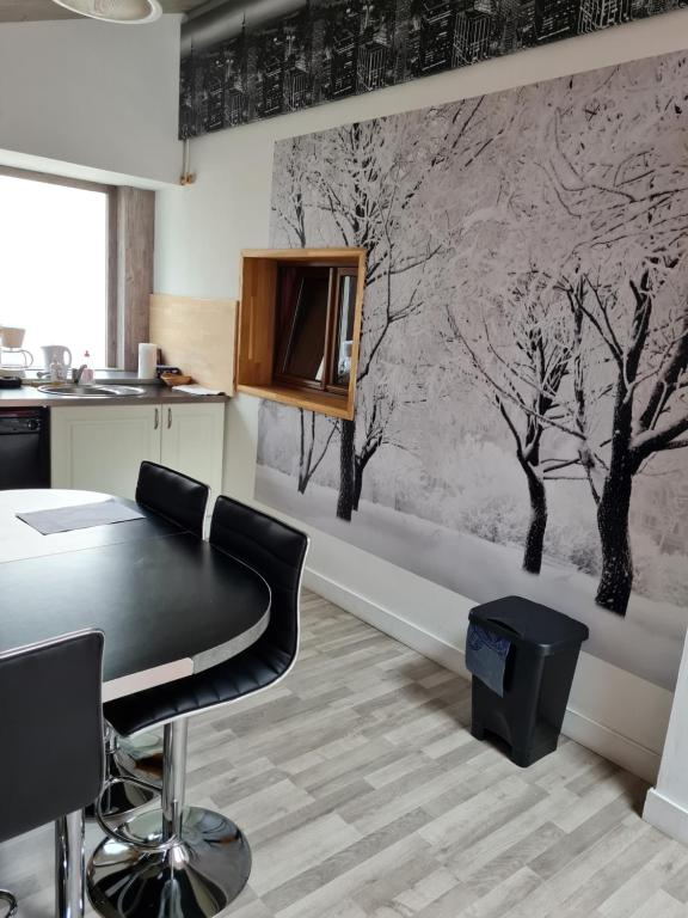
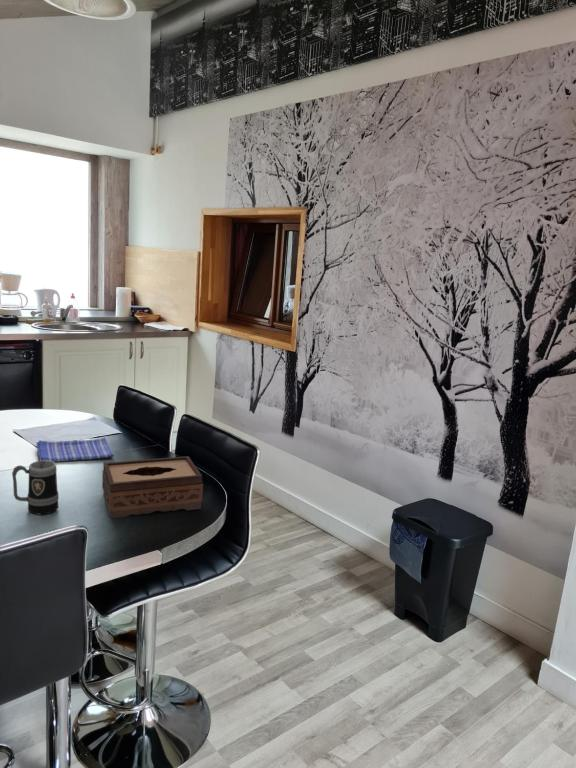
+ dish towel (74, 448)
+ tissue box (151, 485)
+ mug (35, 486)
